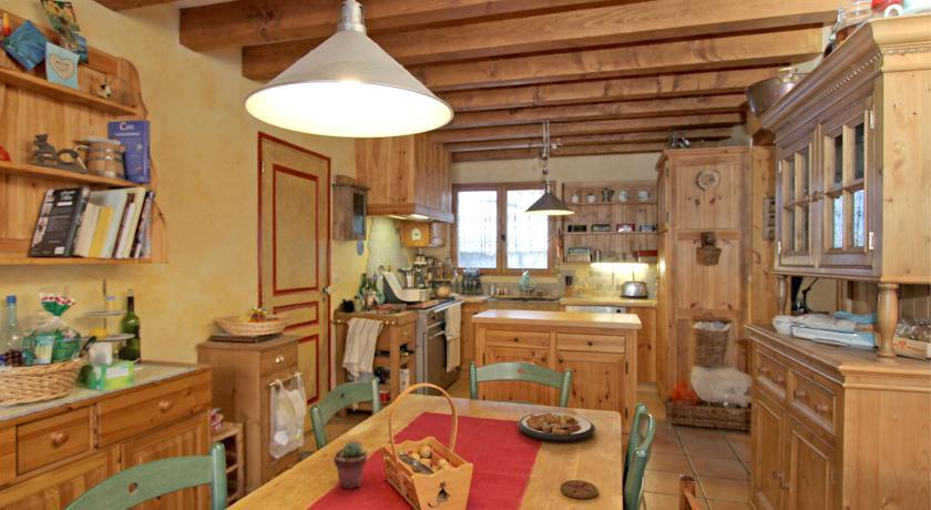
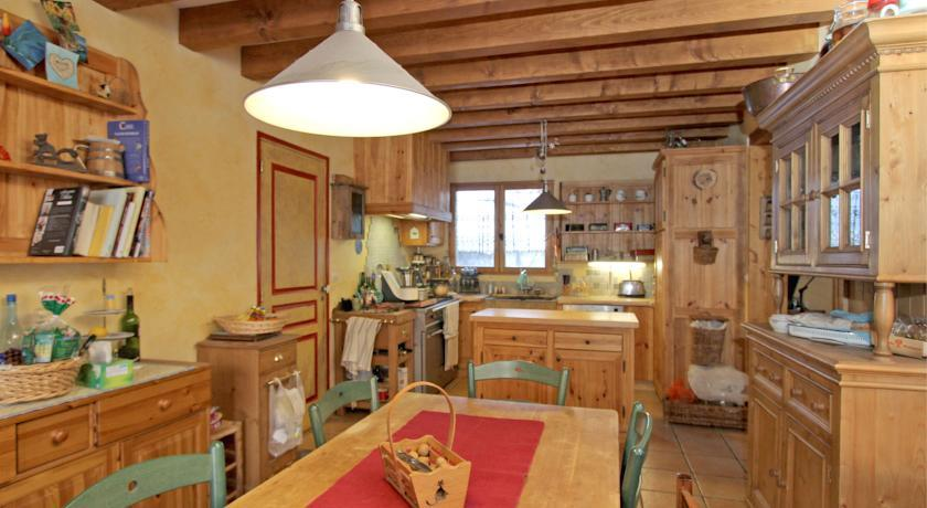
- plate (555, 422)
- potted succulent (350, 462)
- coaster (579, 489)
